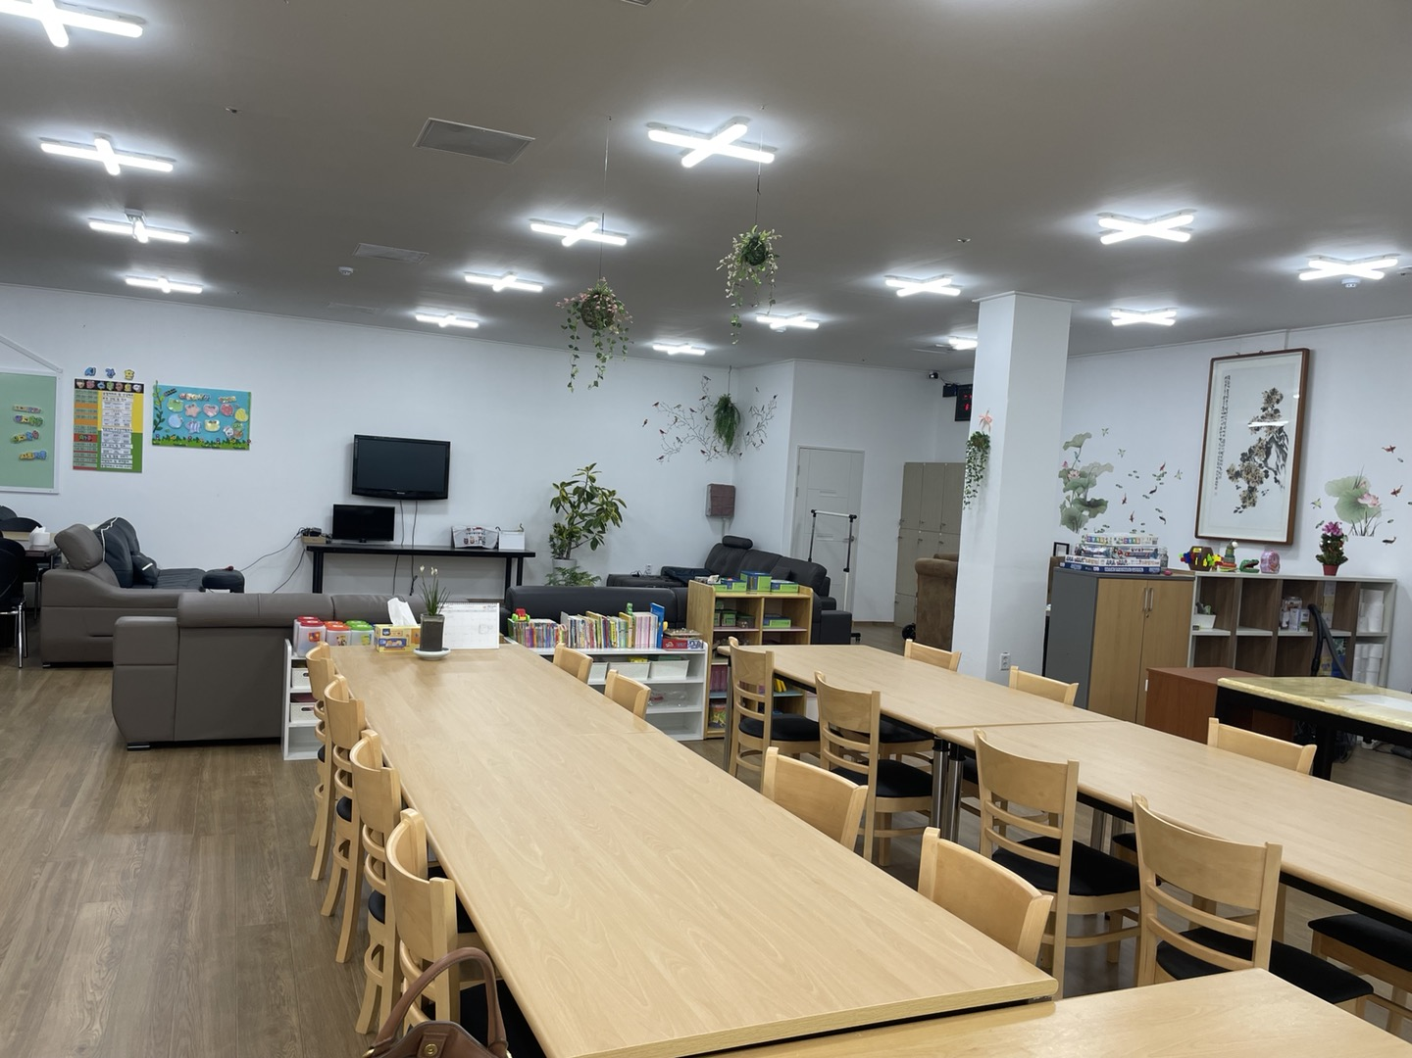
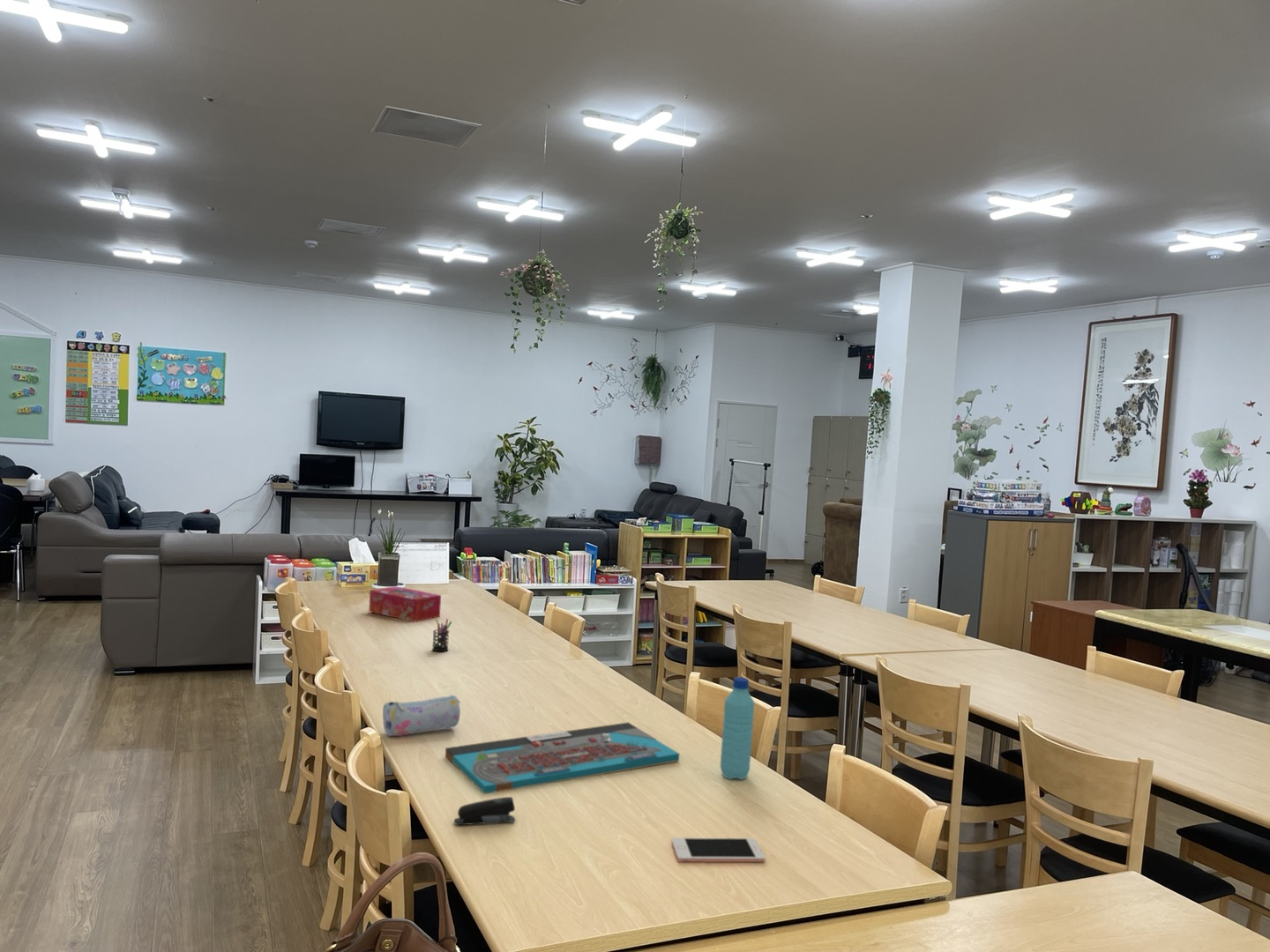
+ board game (564, 752)
+ cell phone (717, 850)
+ tissue box (405, 603)
+ stapler (485, 810)
+ pencil case (421, 714)
+ water bottle (737, 727)
+ pen holder (443, 633)
